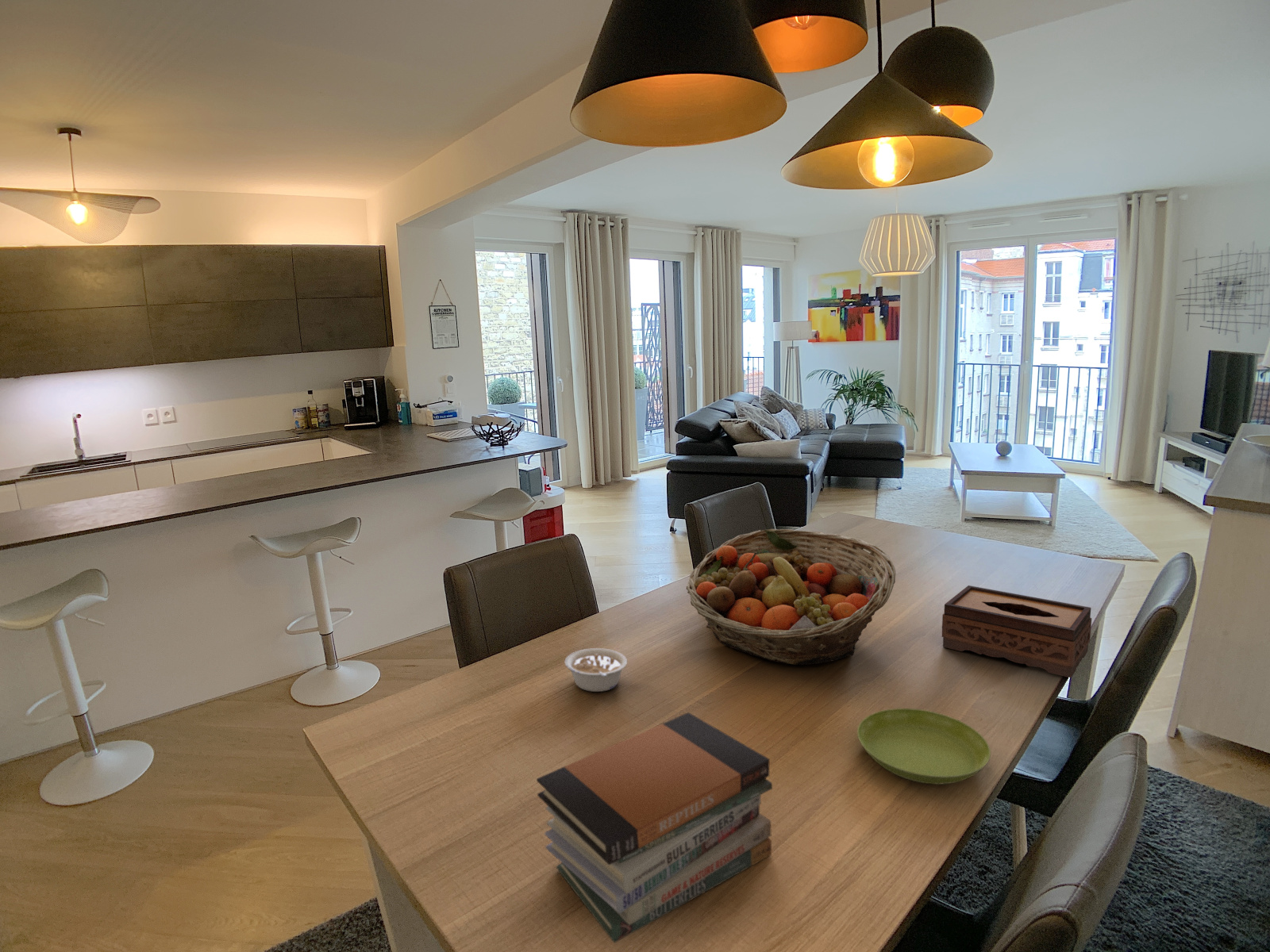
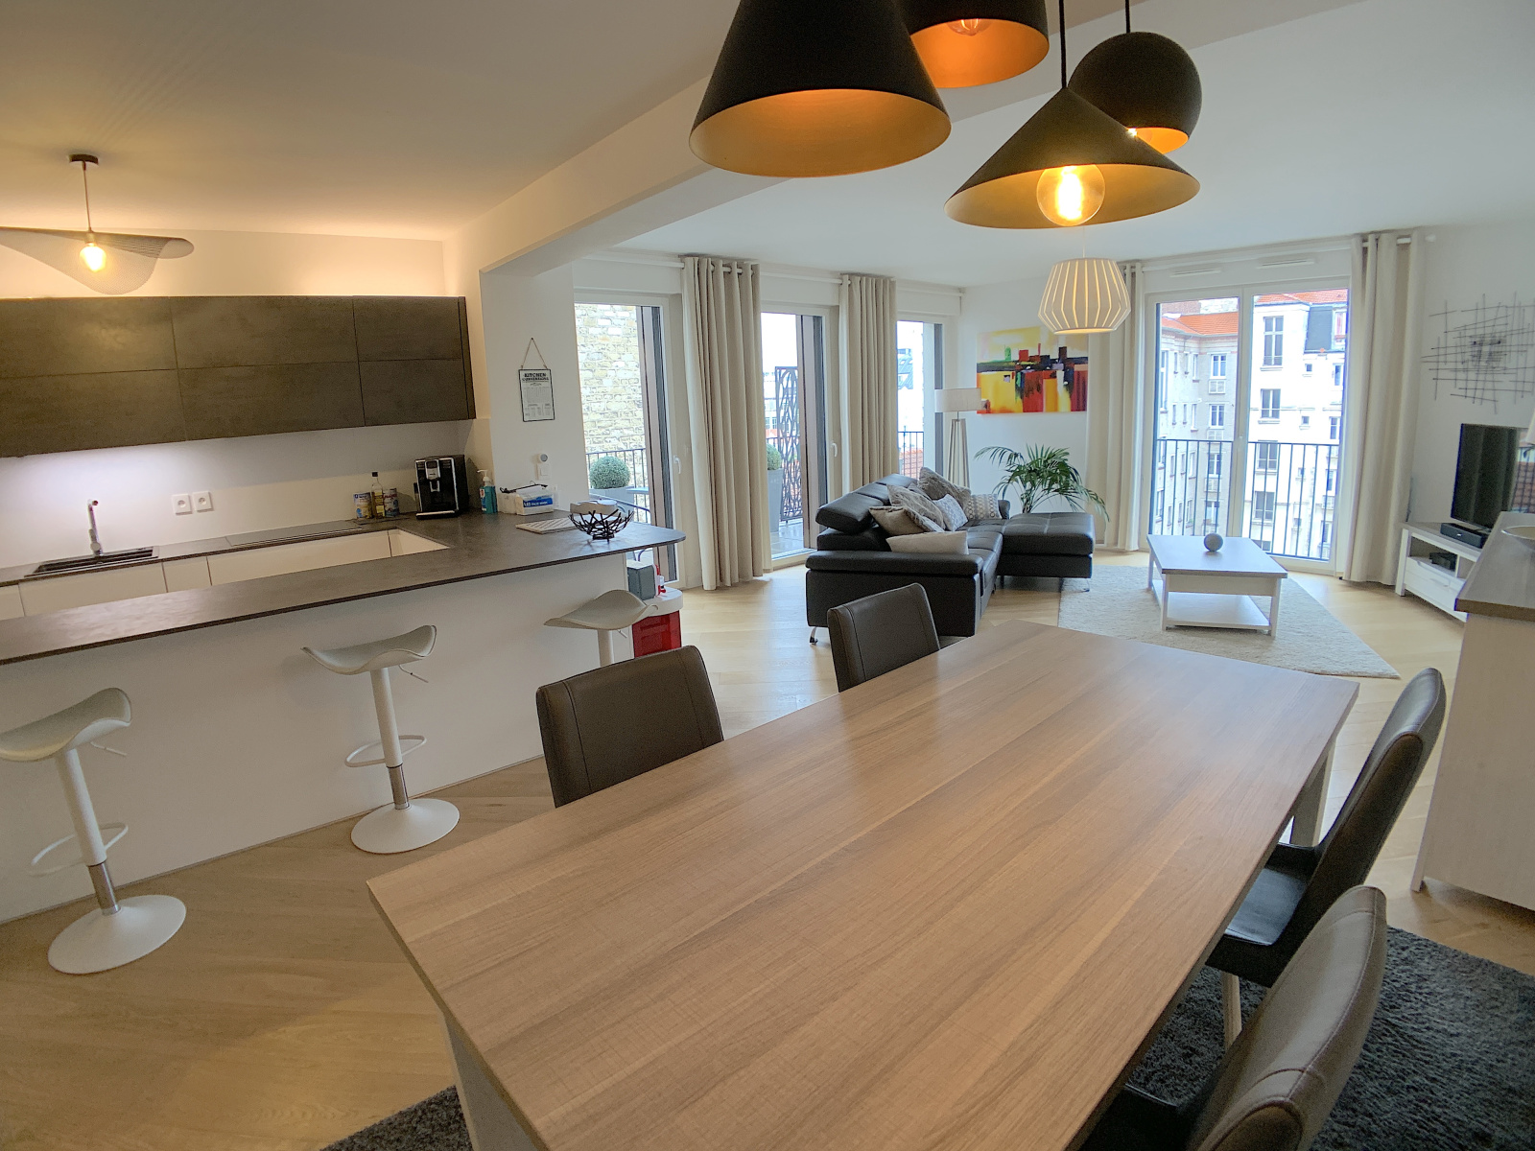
- book stack (657, 816)
- fruit basket (786, 591)
- tissue box (1015, 628)
- saucer (921, 747)
- legume (598, 670)
